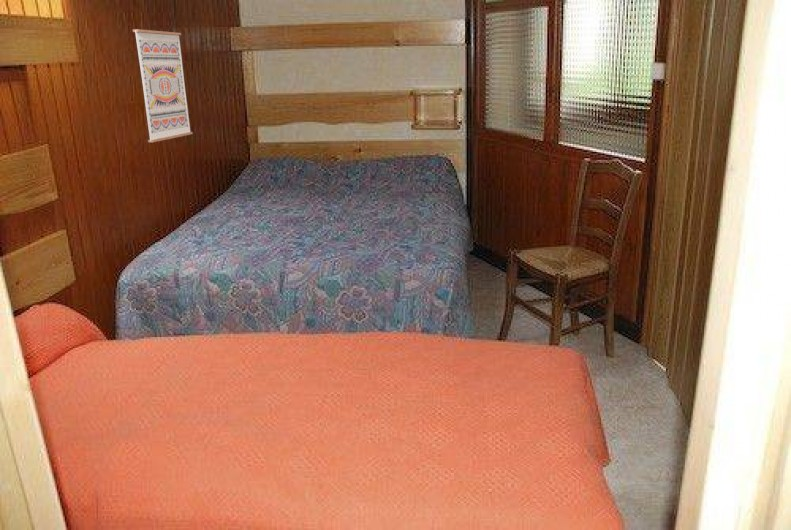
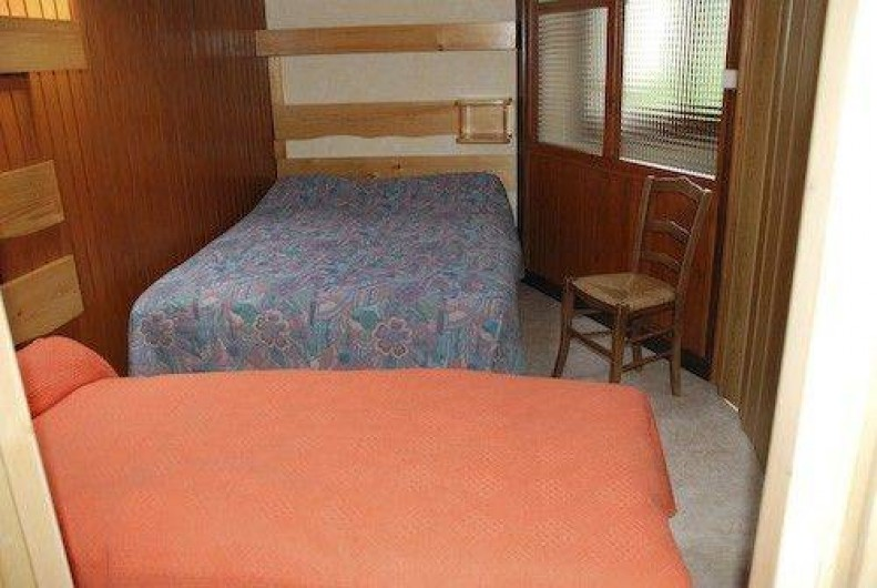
- wall art (165, 85)
